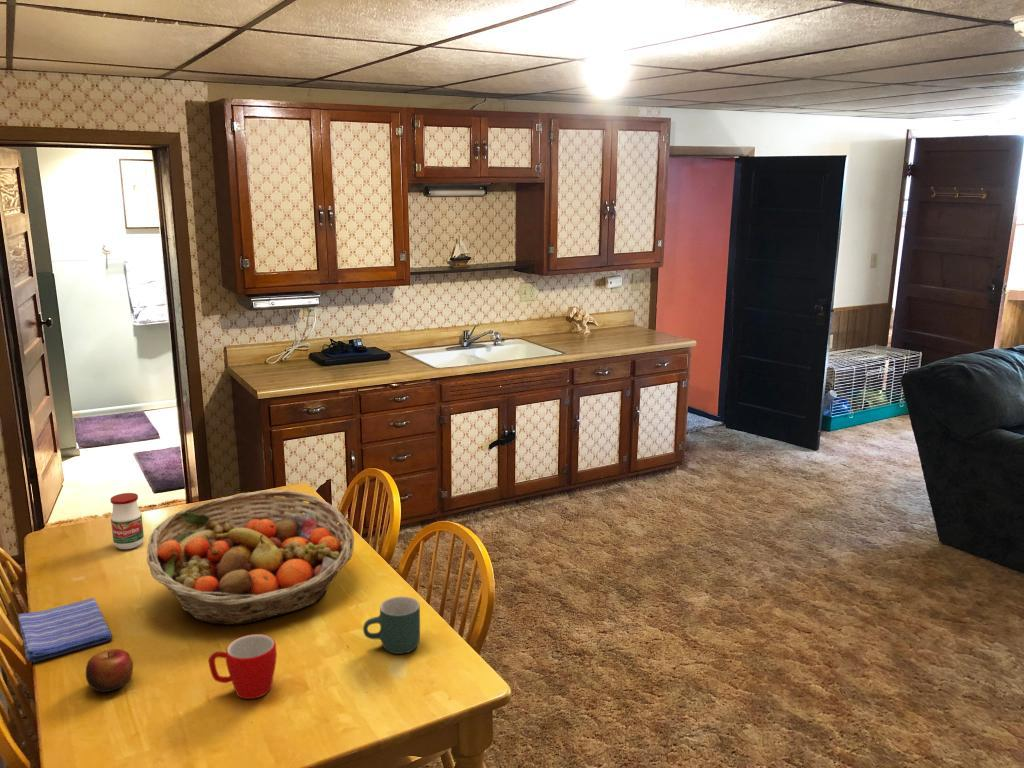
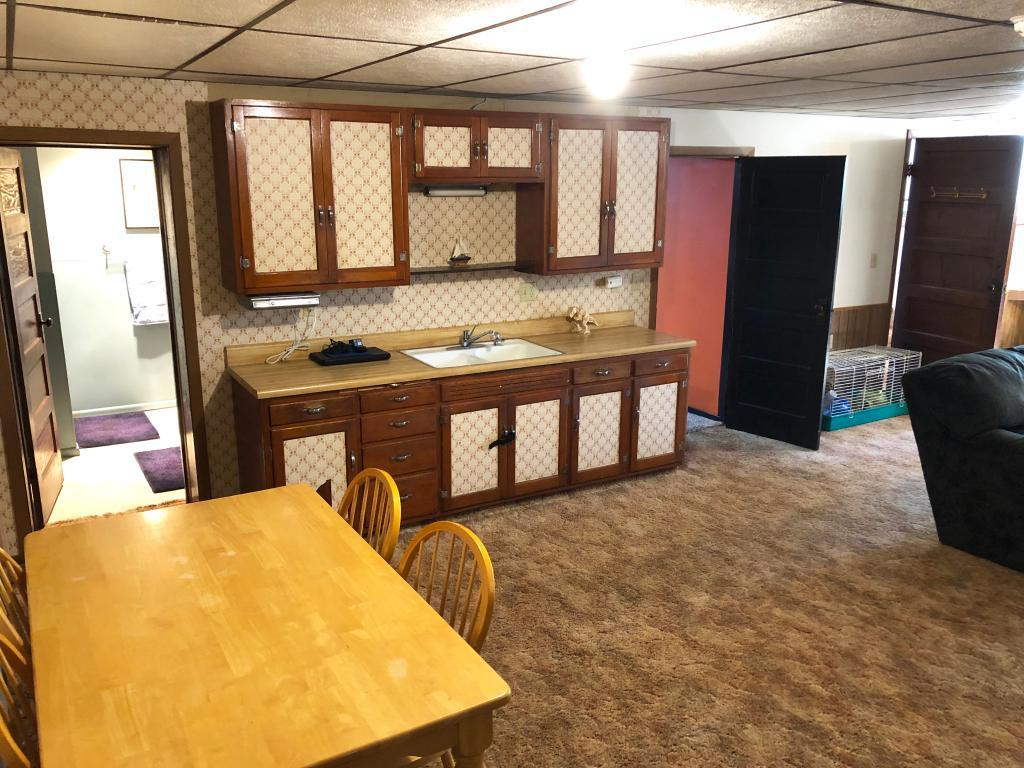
- fruit basket (254, 555)
- apple (109, 667)
- mug (243, 668)
- mug (393, 627)
- jar (126, 521)
- dish towel (63, 625)
